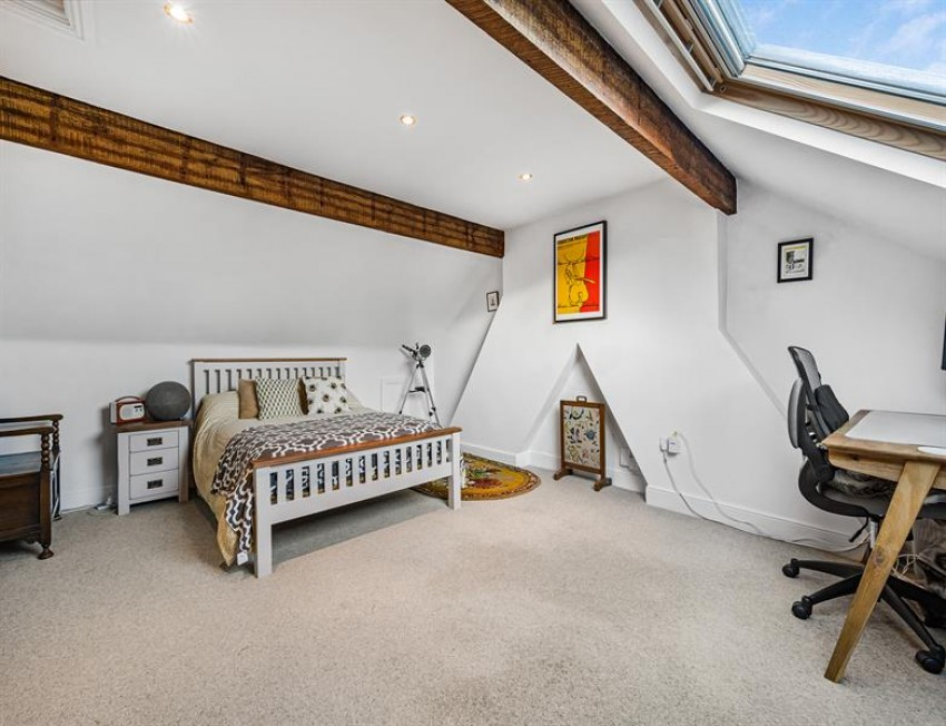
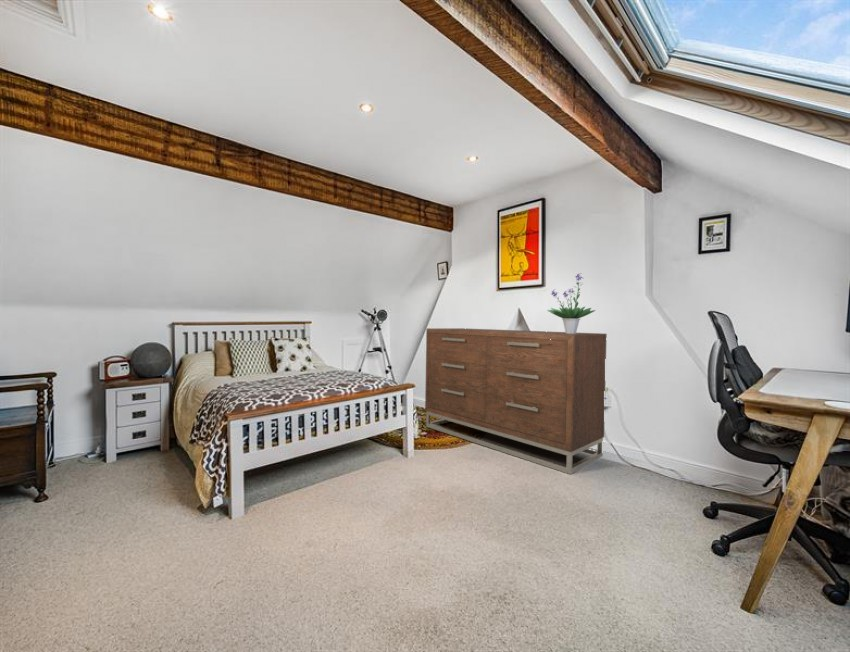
+ potted plant (571, 303)
+ dresser (504, 385)
